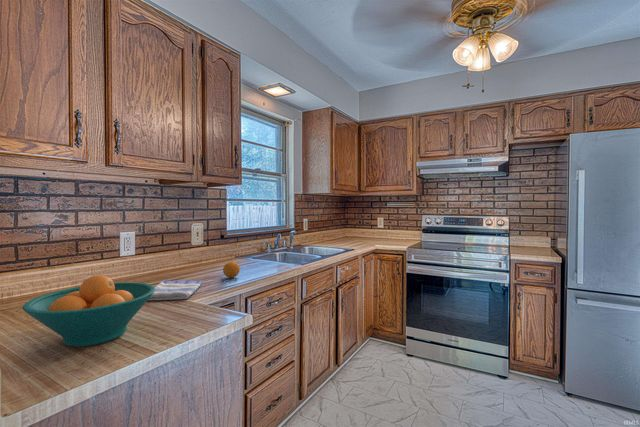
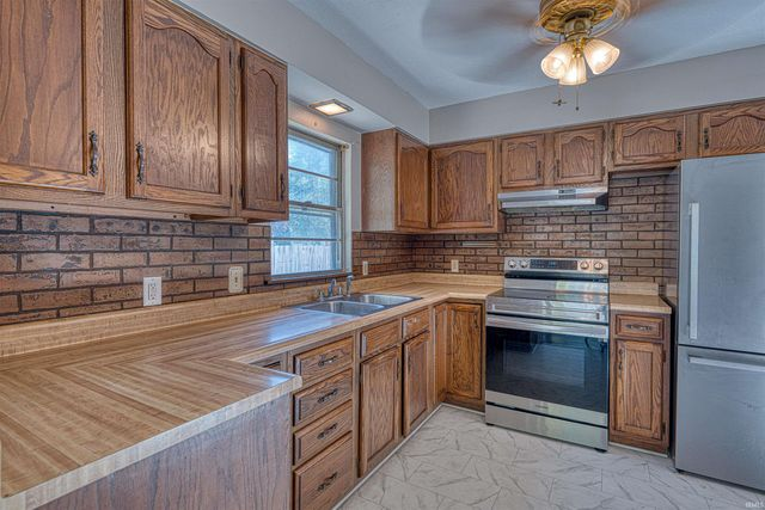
- fruit (231, 269)
- fruit bowl (96, 306)
- dish towel (174, 288)
